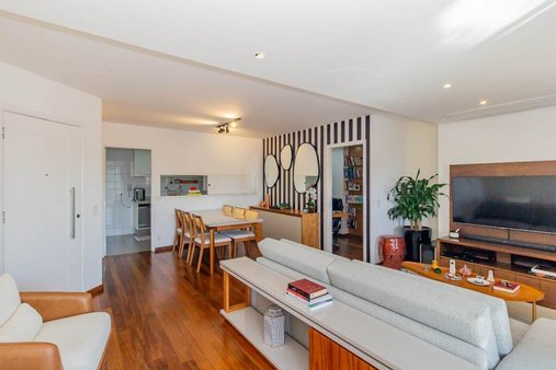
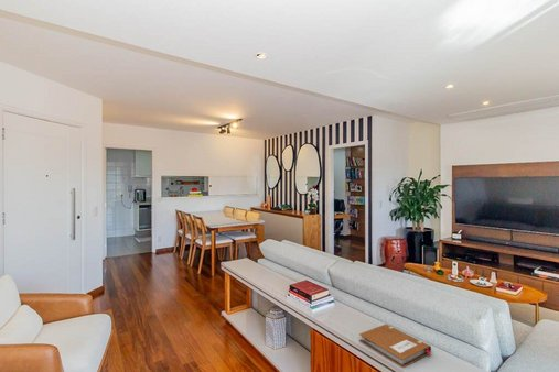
+ notebook (395, 343)
